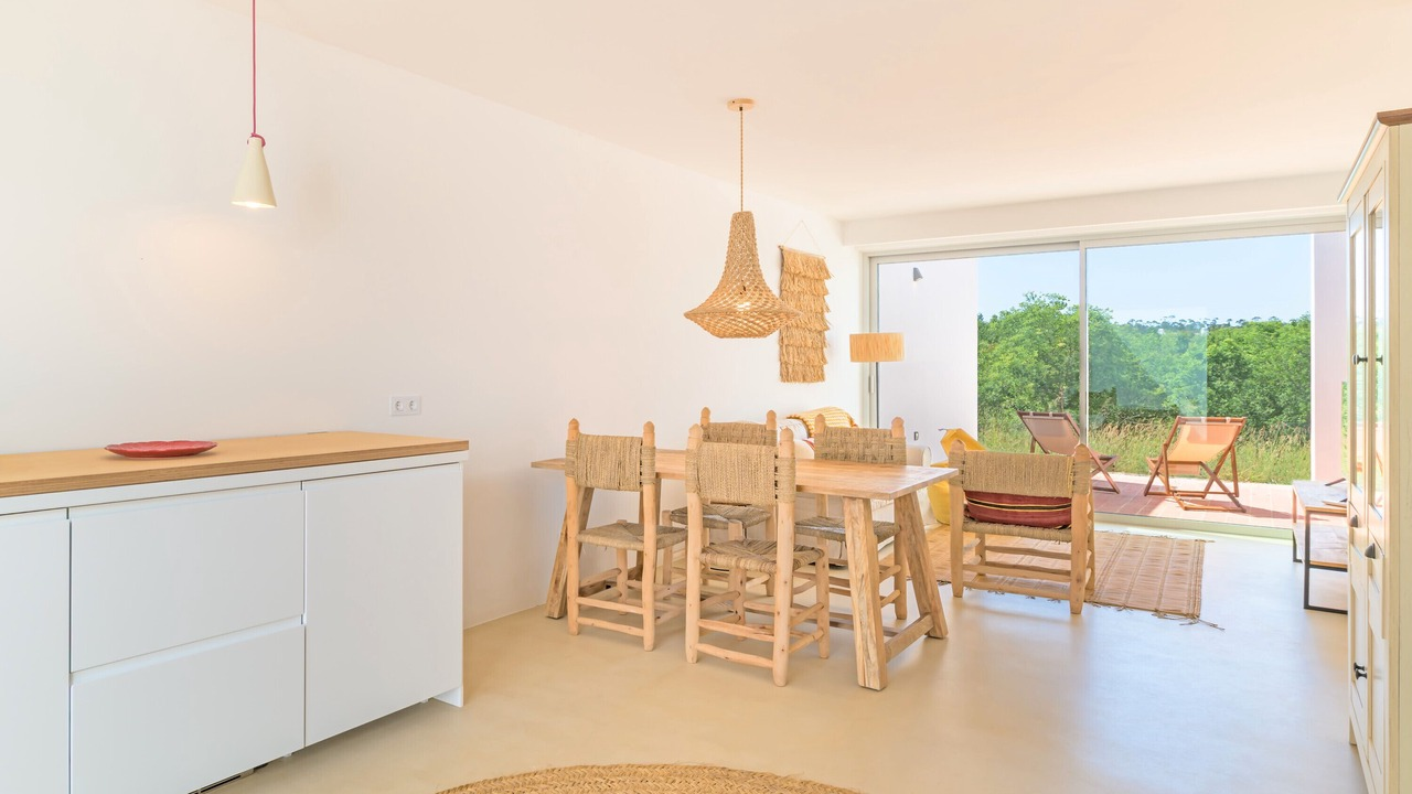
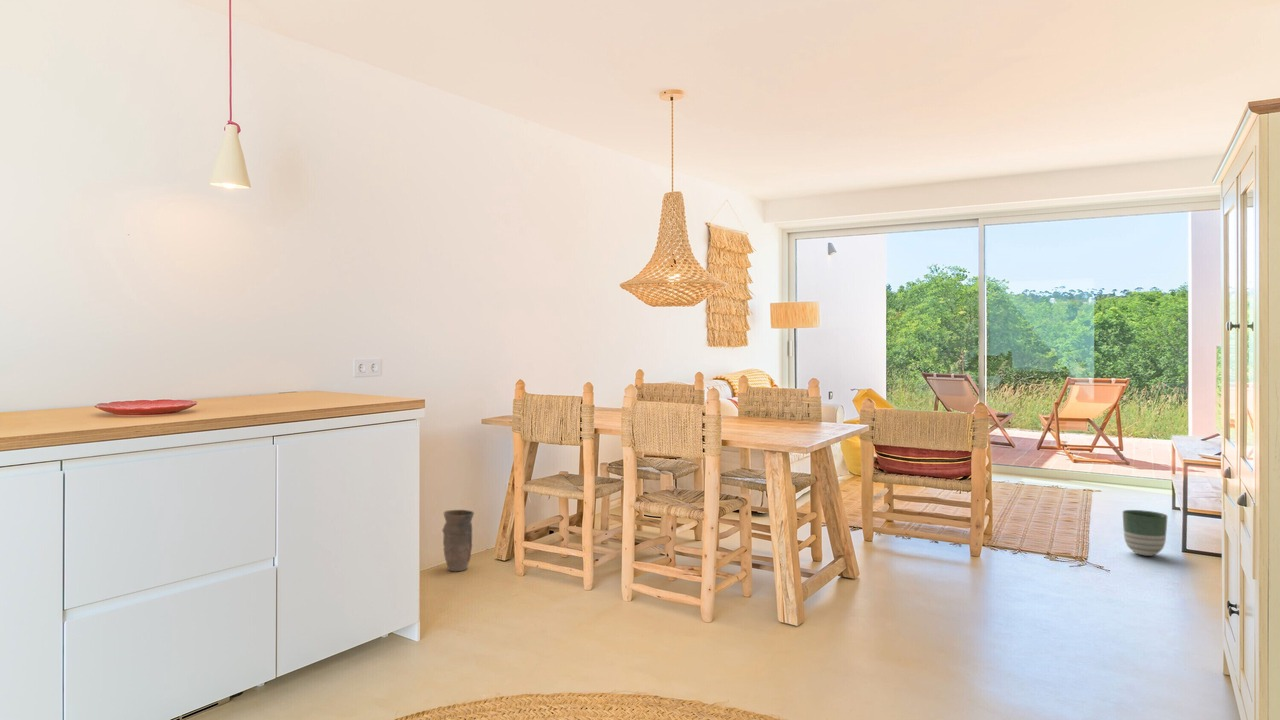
+ planter (1144, 534)
+ vase (458, 540)
